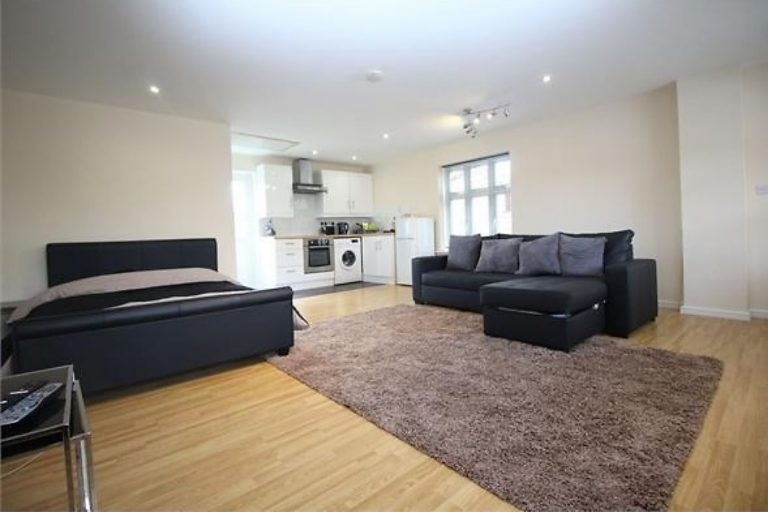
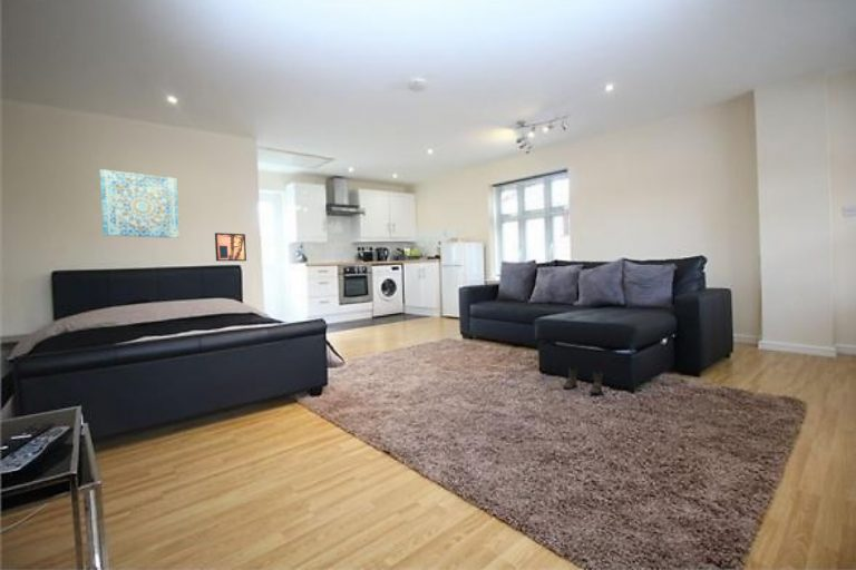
+ boots (576, 380)
+ wall art (231, 247)
+ wall art (142, 205)
